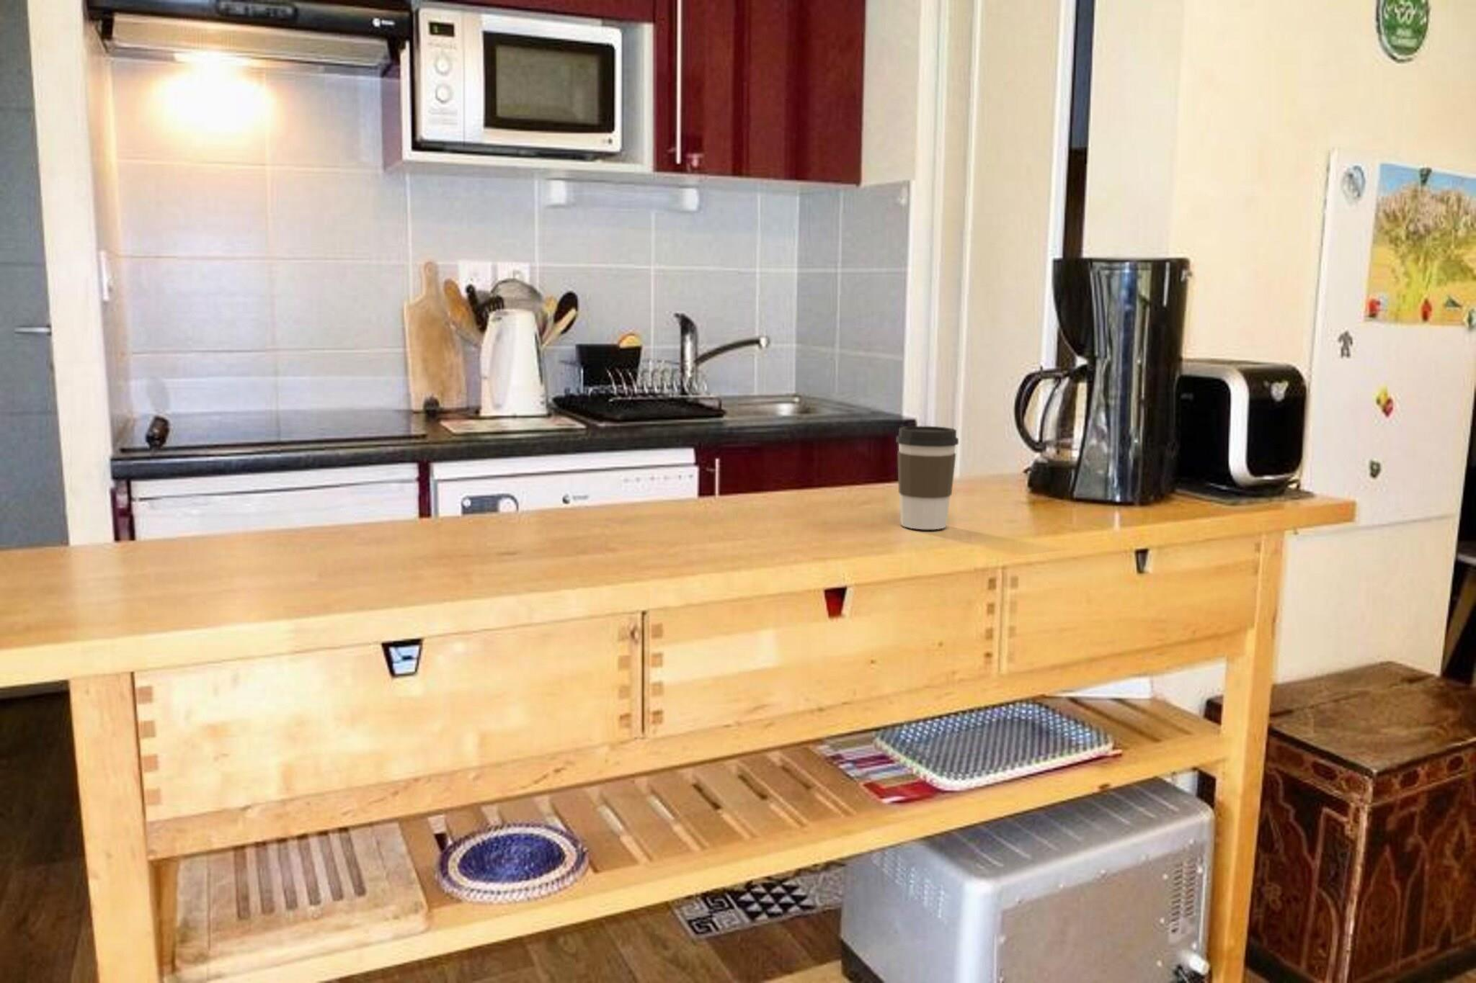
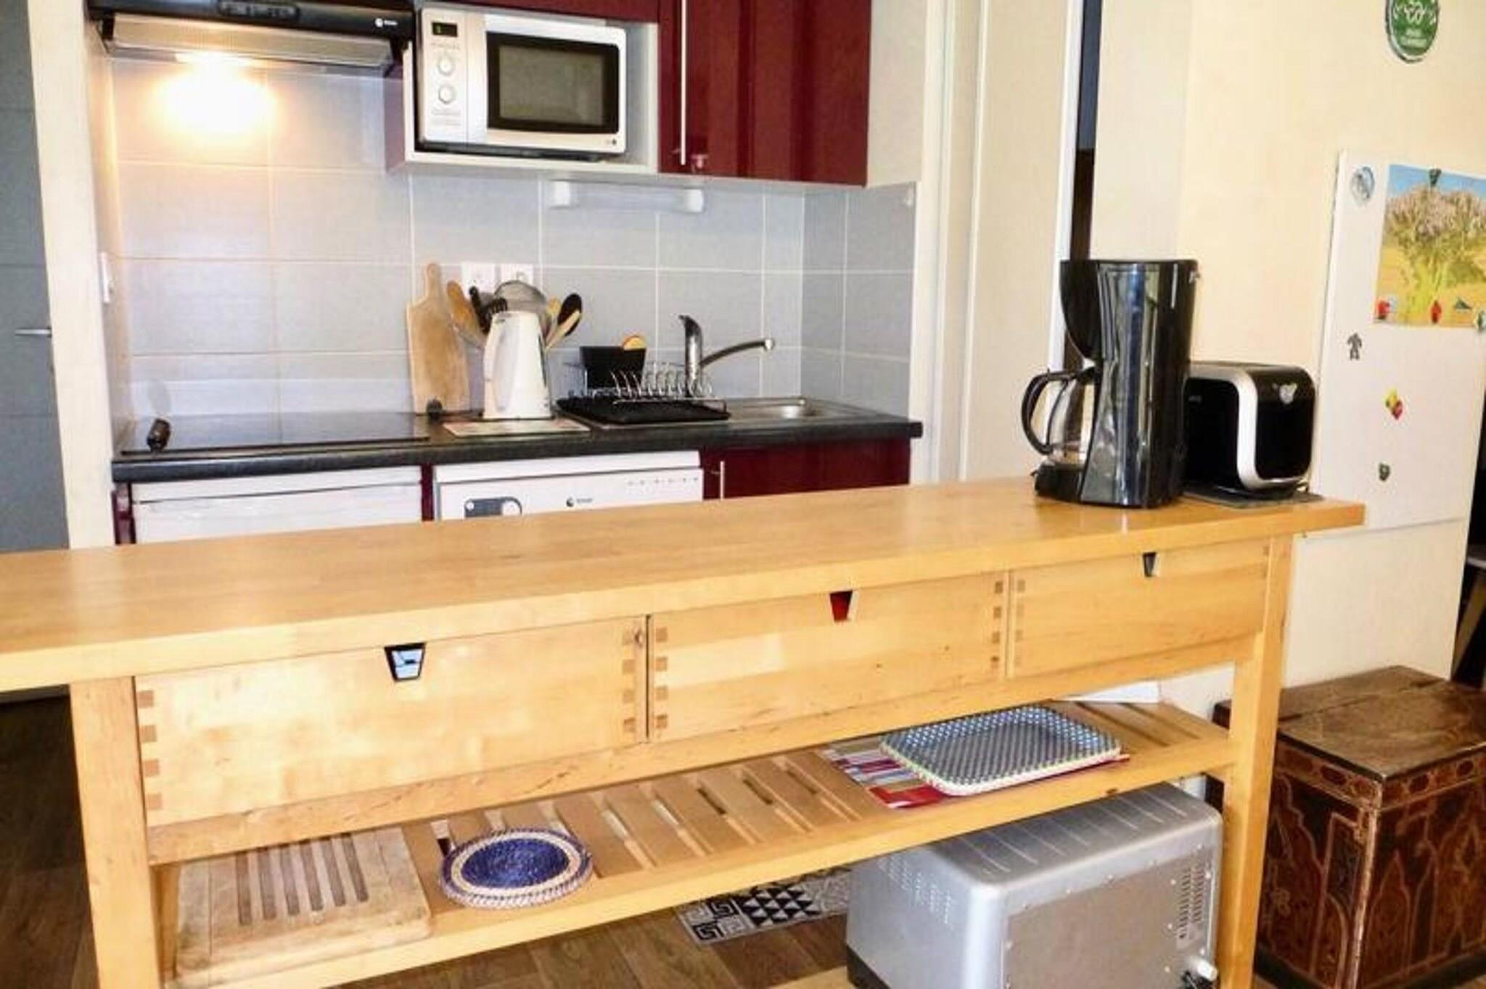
- coffee cup (925, 477)
